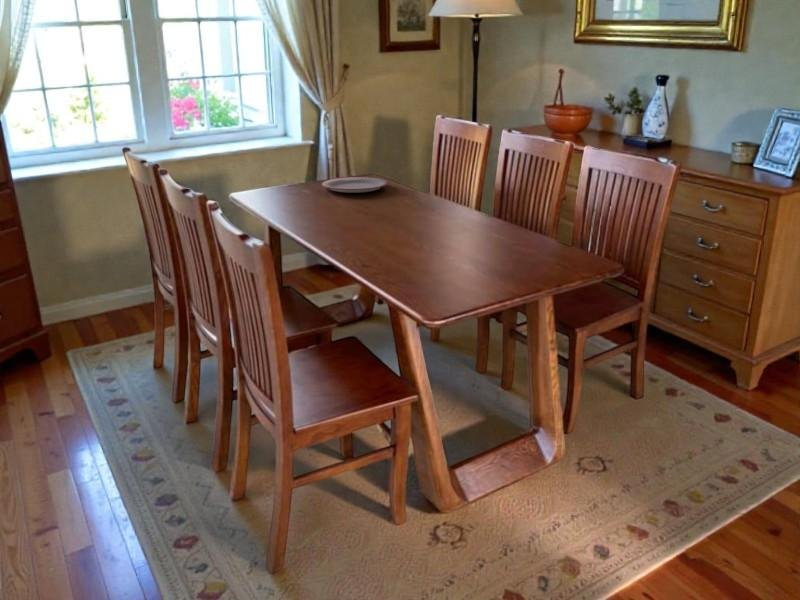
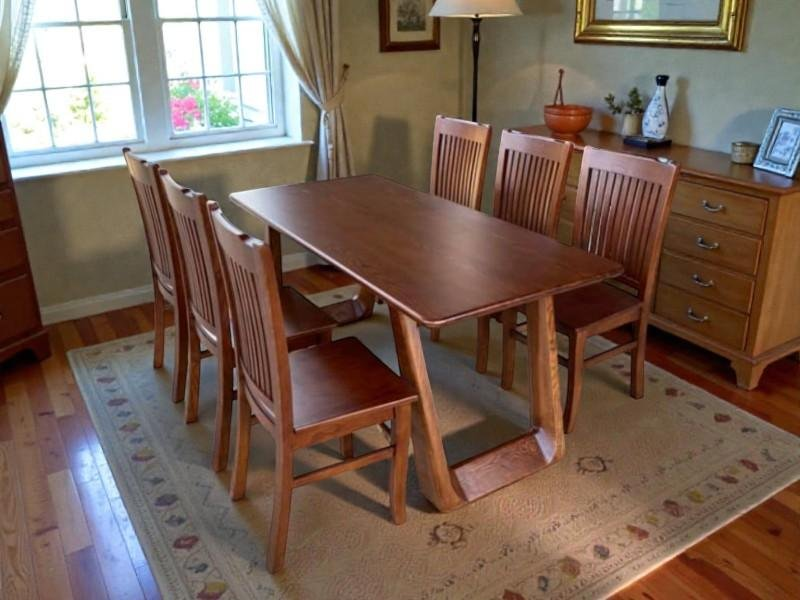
- plate (355, 185)
